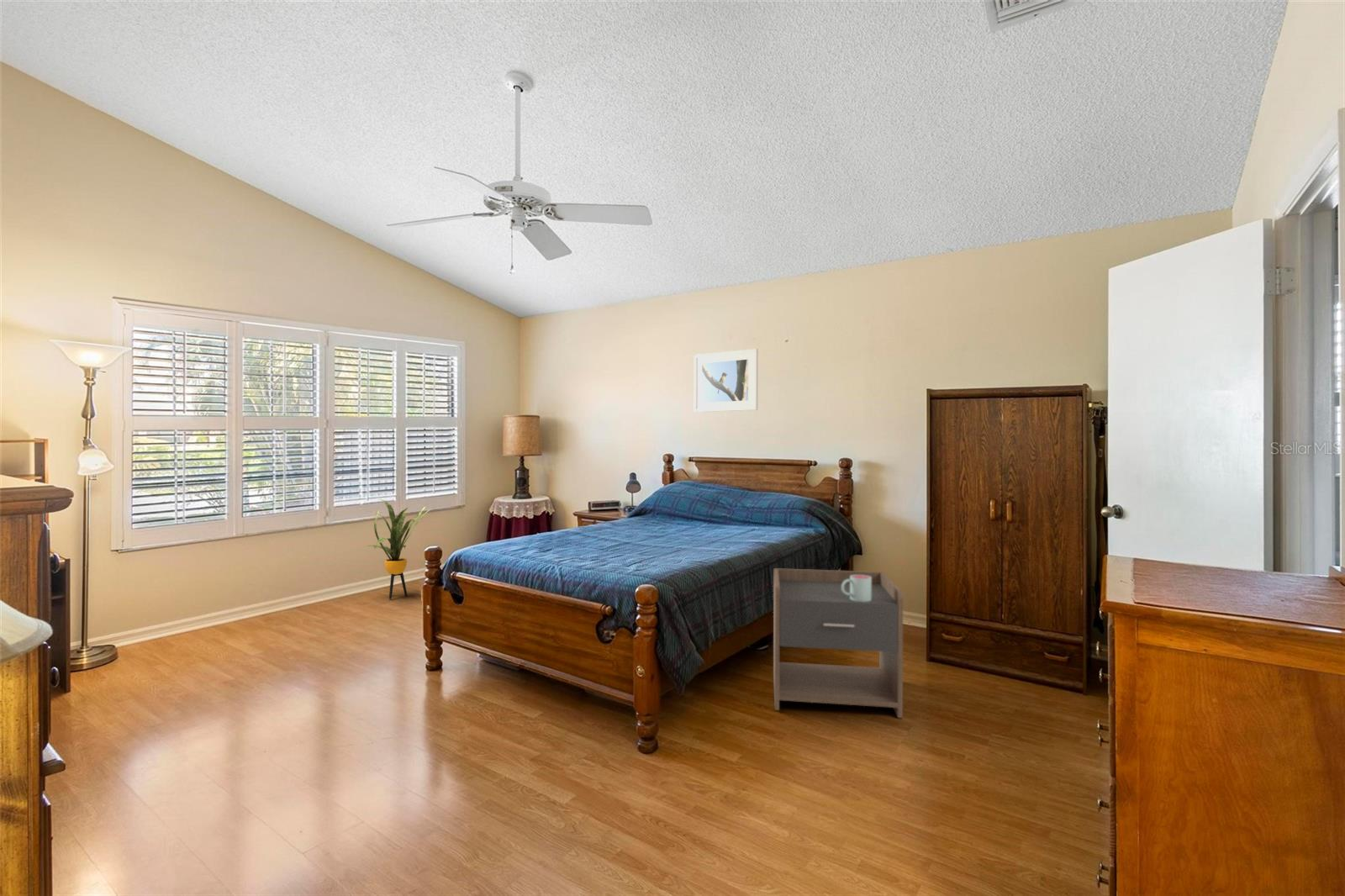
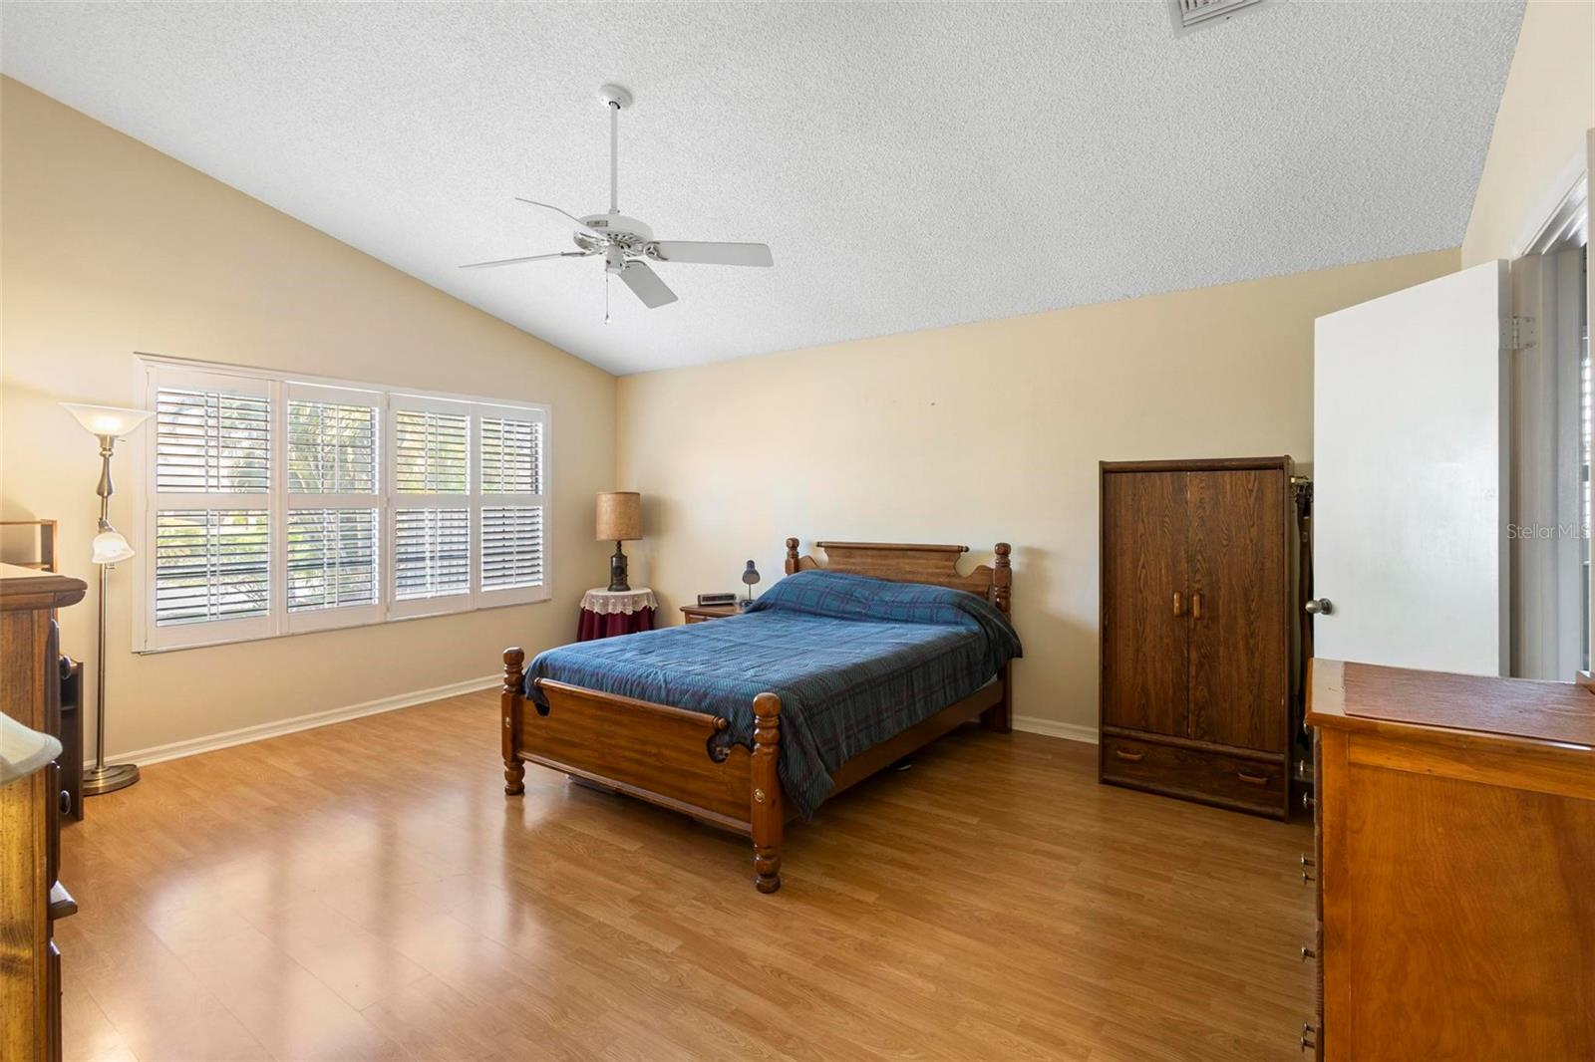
- house plant (398, 547)
- mug (856, 588)
- nightstand (832, 637)
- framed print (725, 381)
